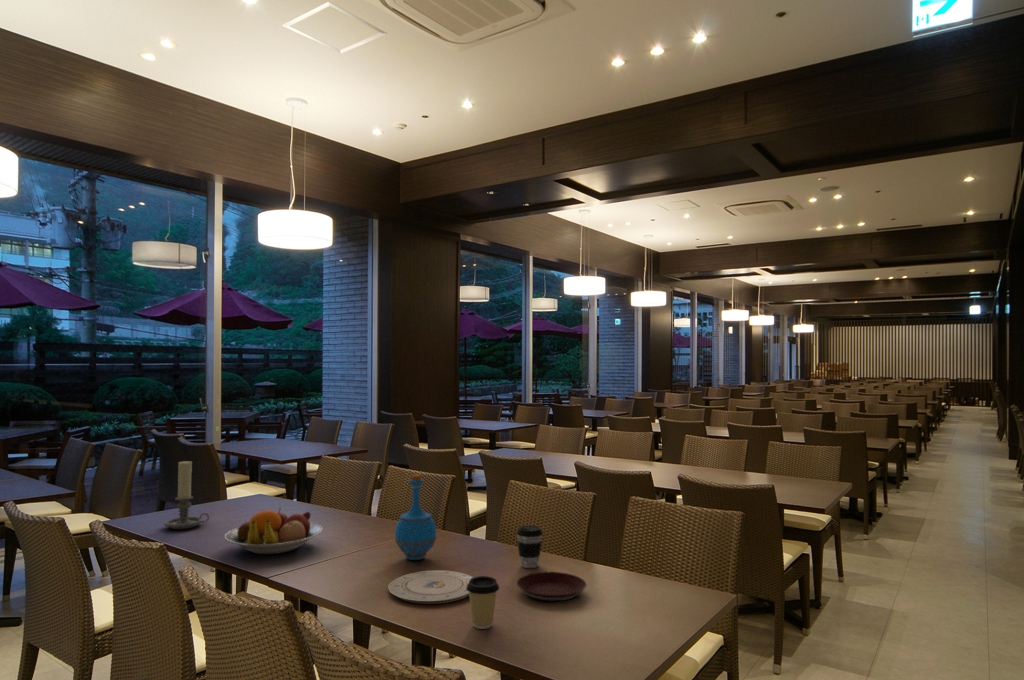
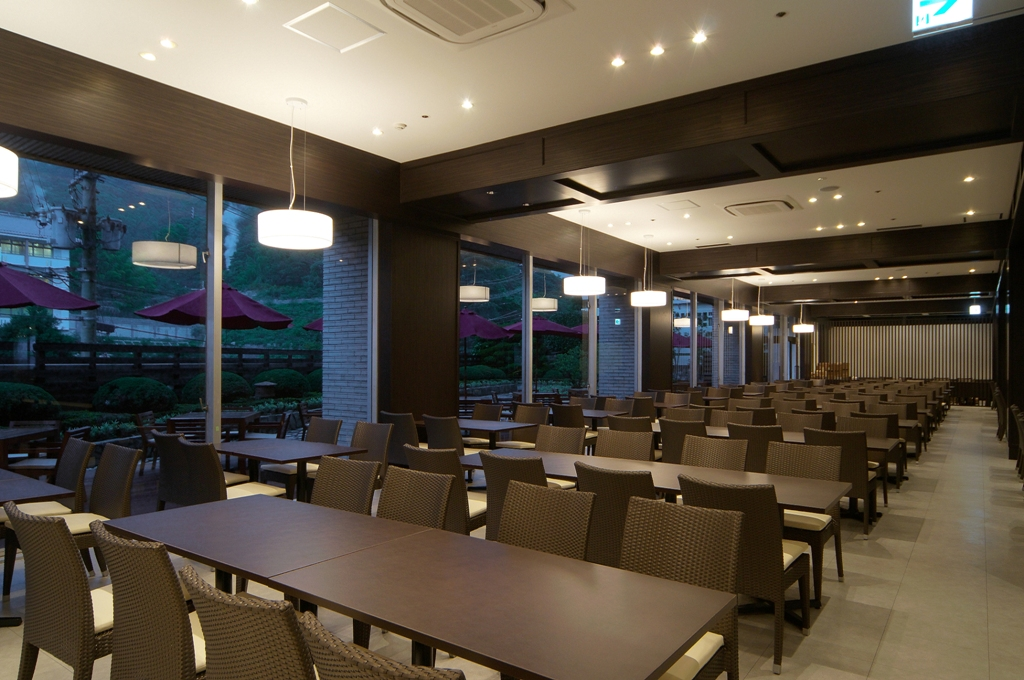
- candle holder (188, 493)
- bottle (415, 516)
- plate (433, 586)
- coffee cup (482, 602)
- plate (551, 587)
- fruit bowl (274, 527)
- coffee cup (529, 546)
